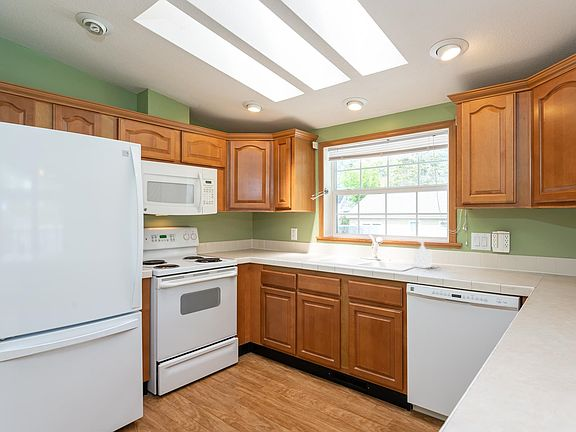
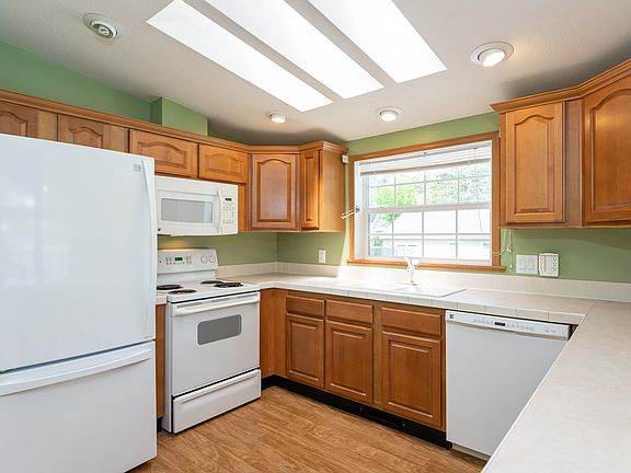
- soap bottle (422, 254)
